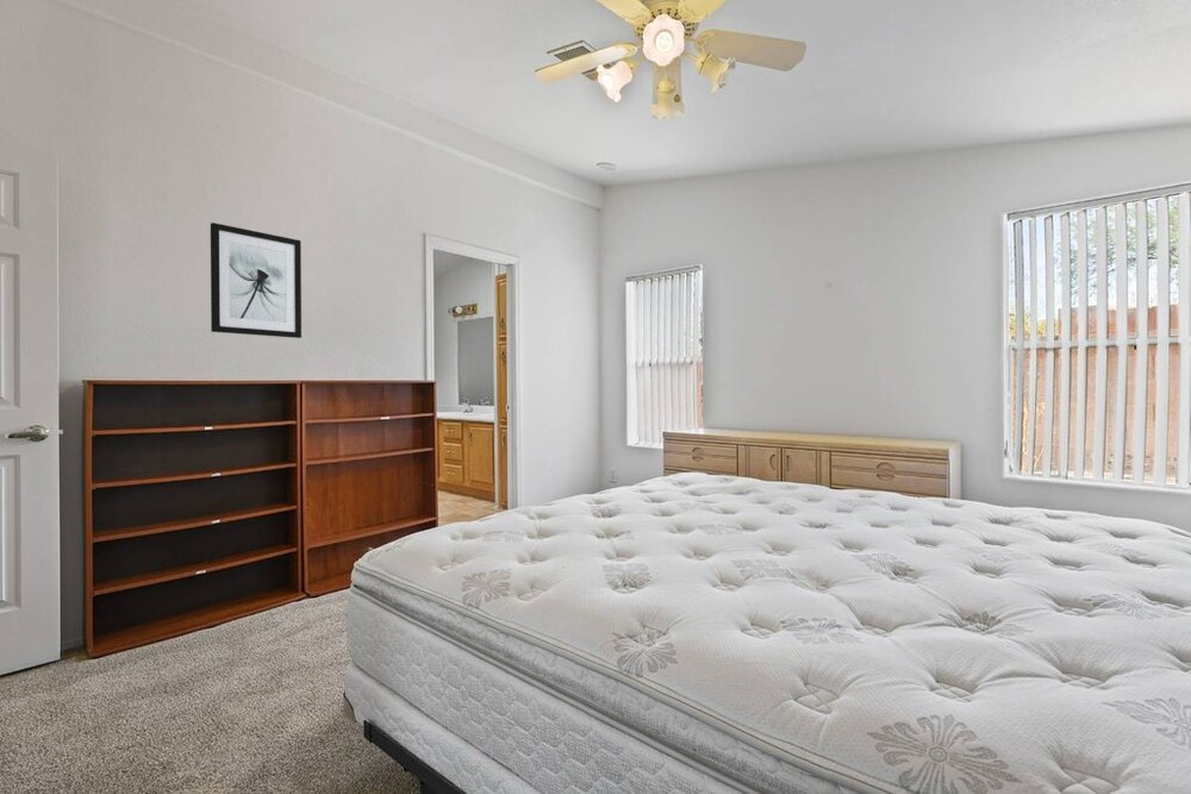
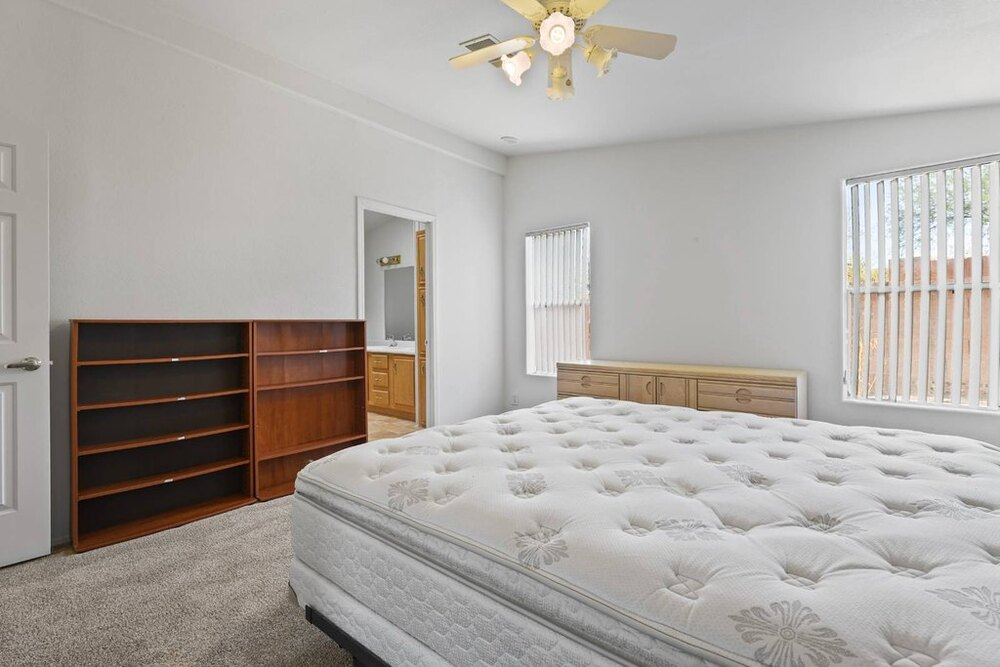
- wall art (258, 283)
